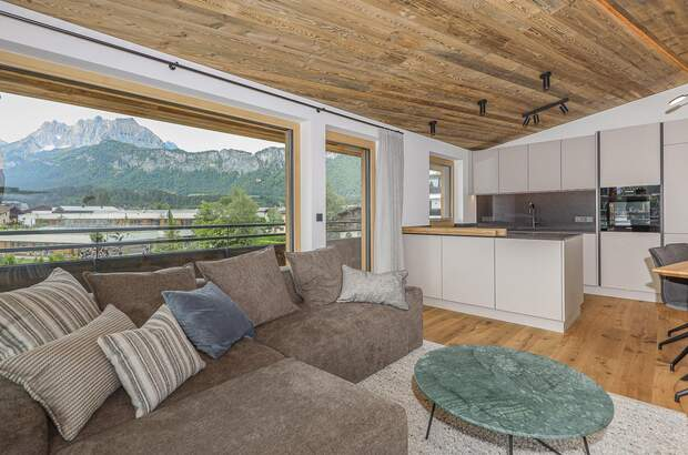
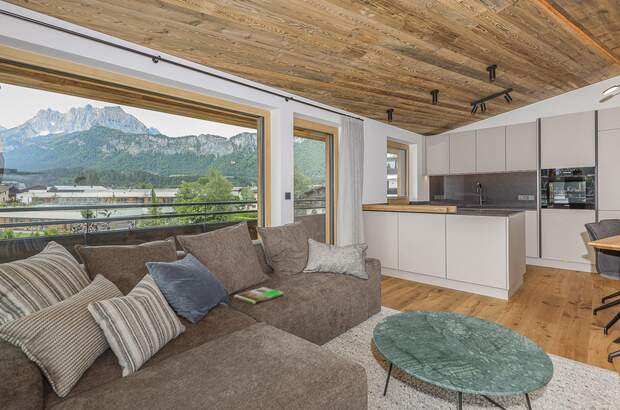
+ magazine (259, 294)
